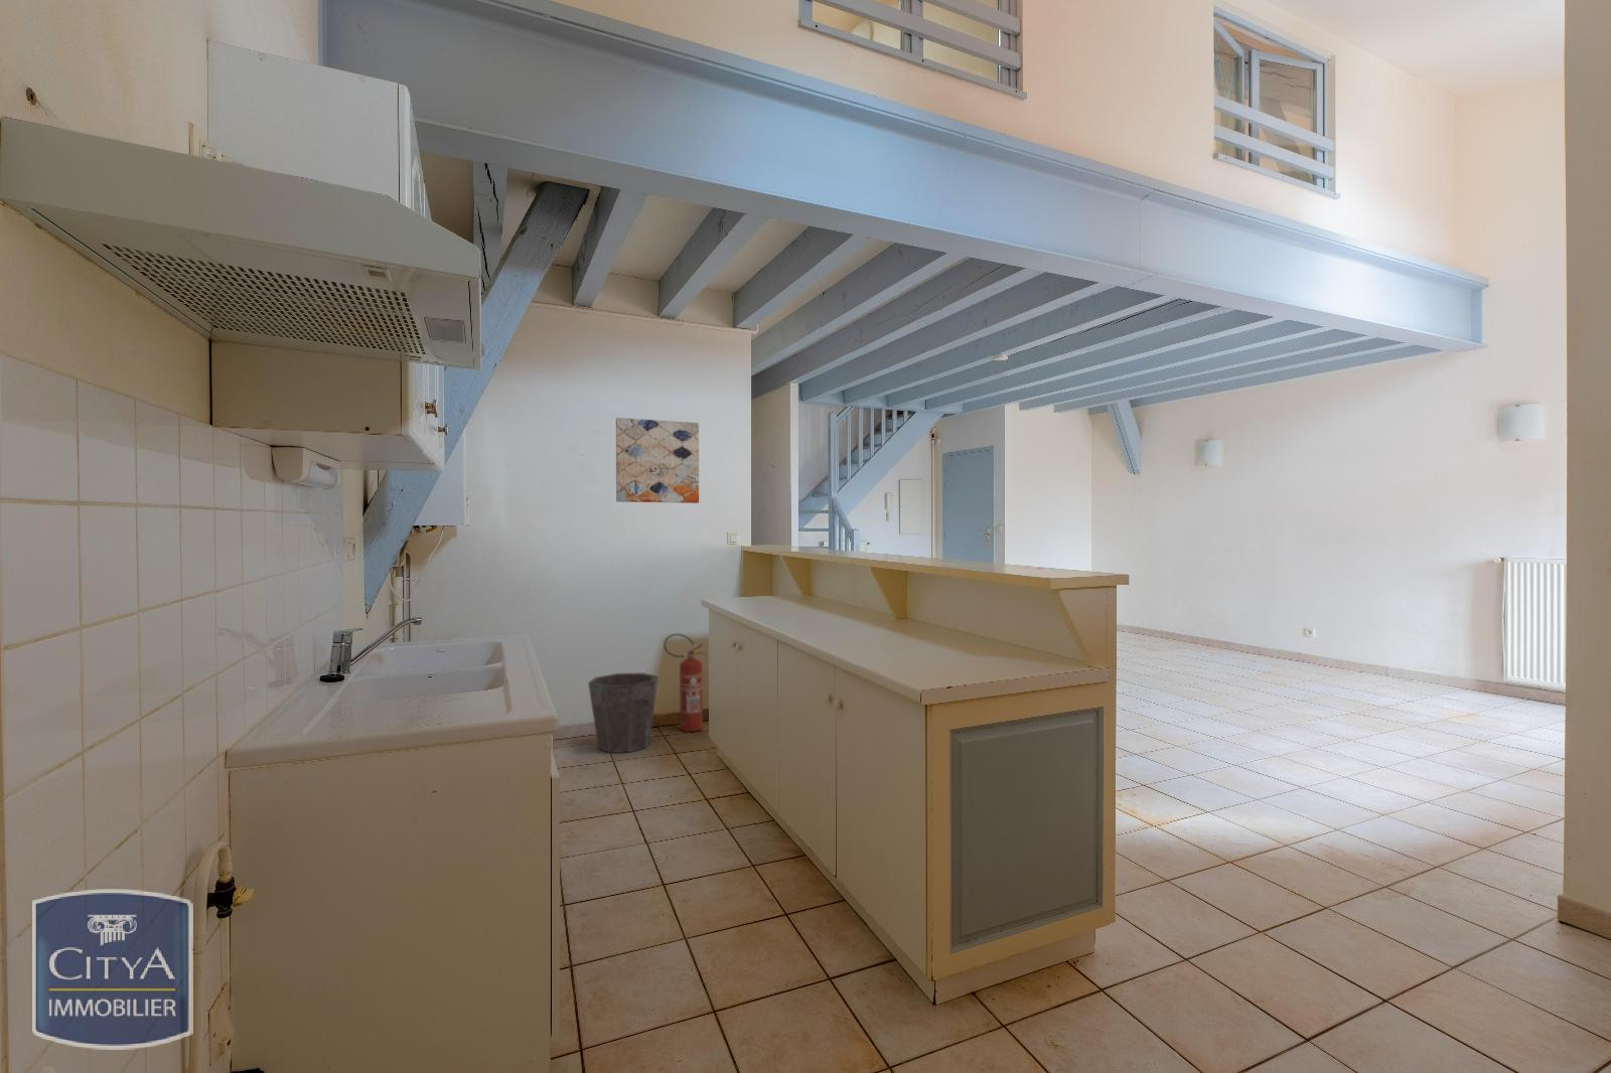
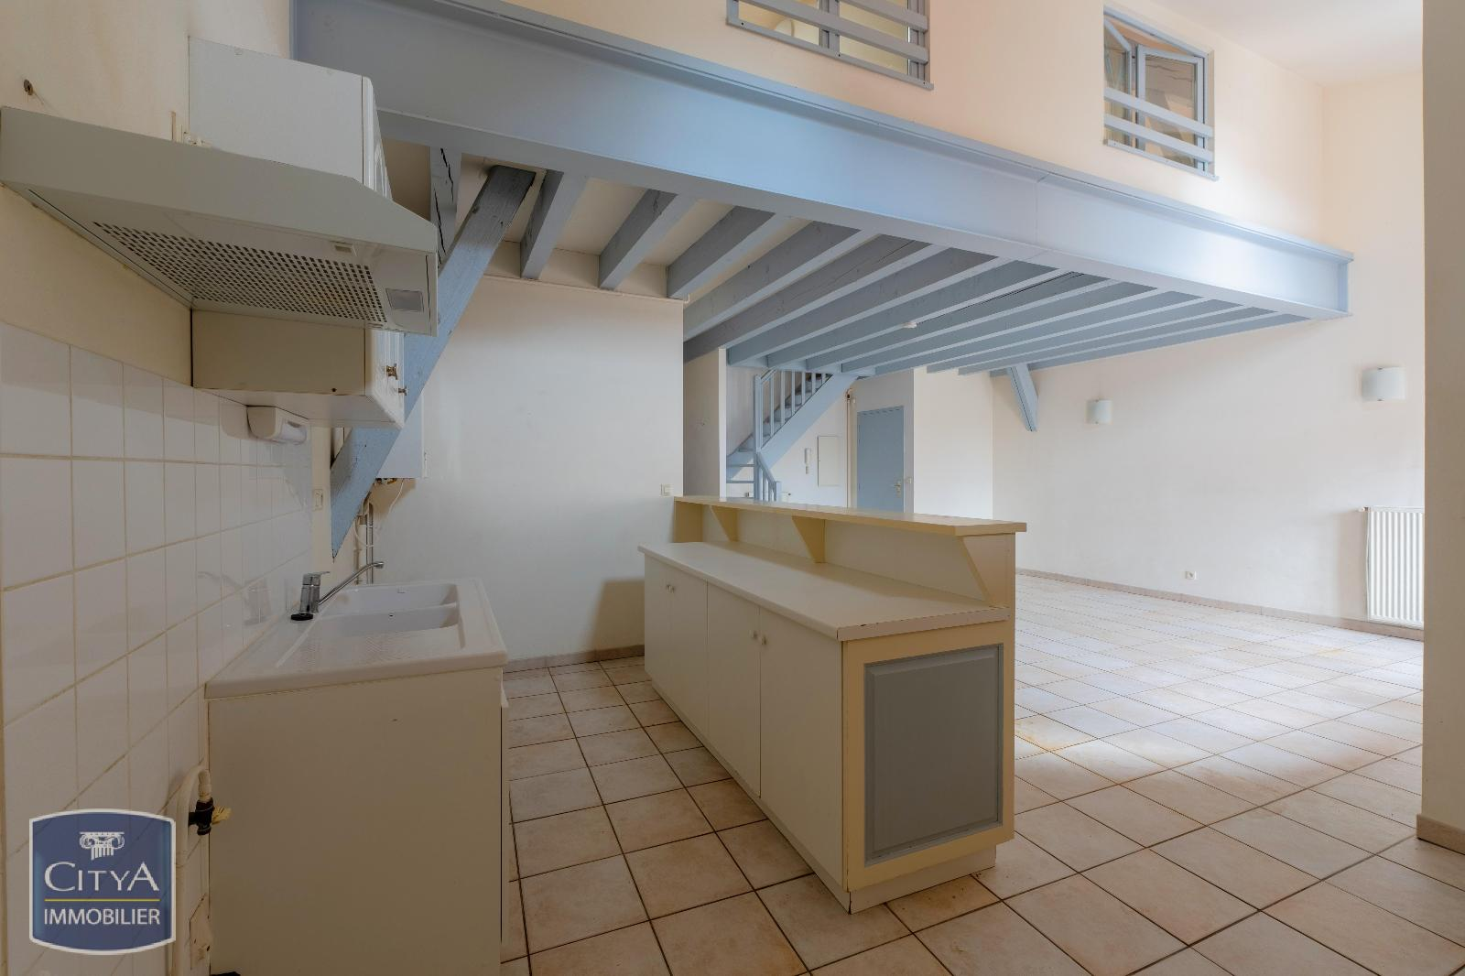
- waste bin (623, 711)
- fire extinguisher (685, 680)
- wall art (658, 461)
